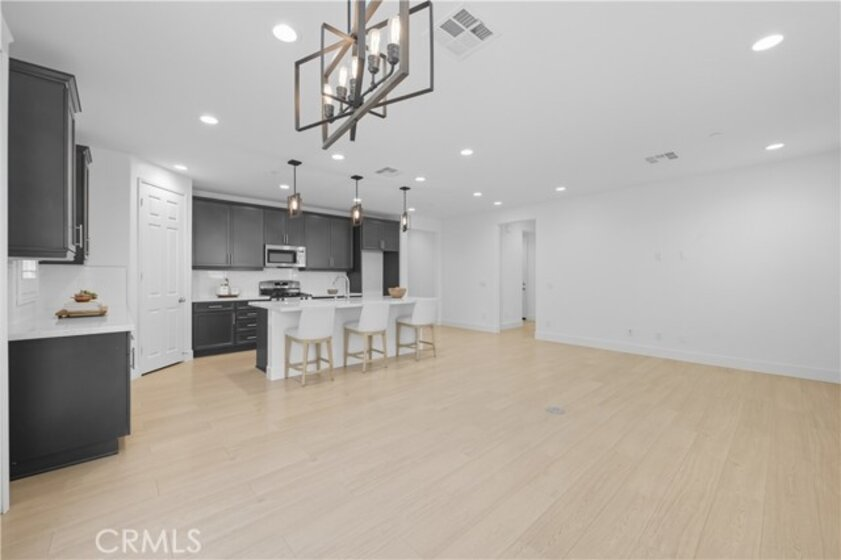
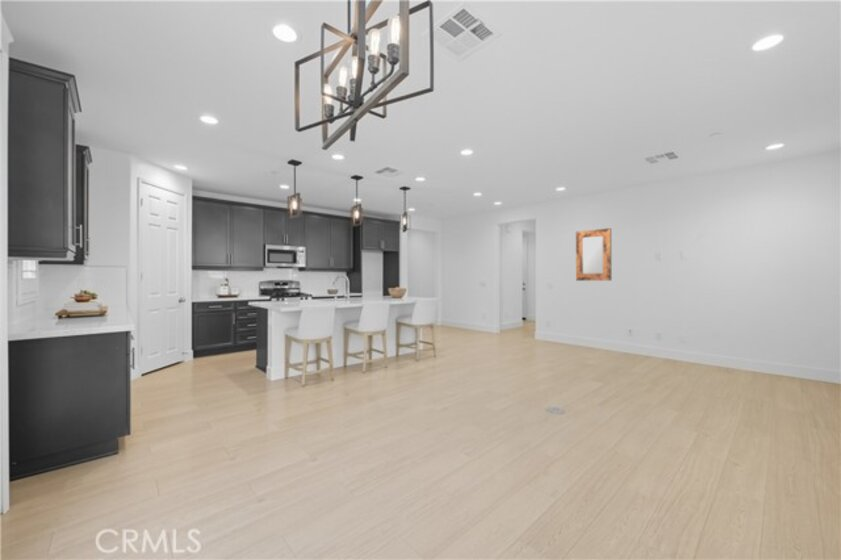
+ home mirror (592, 255)
